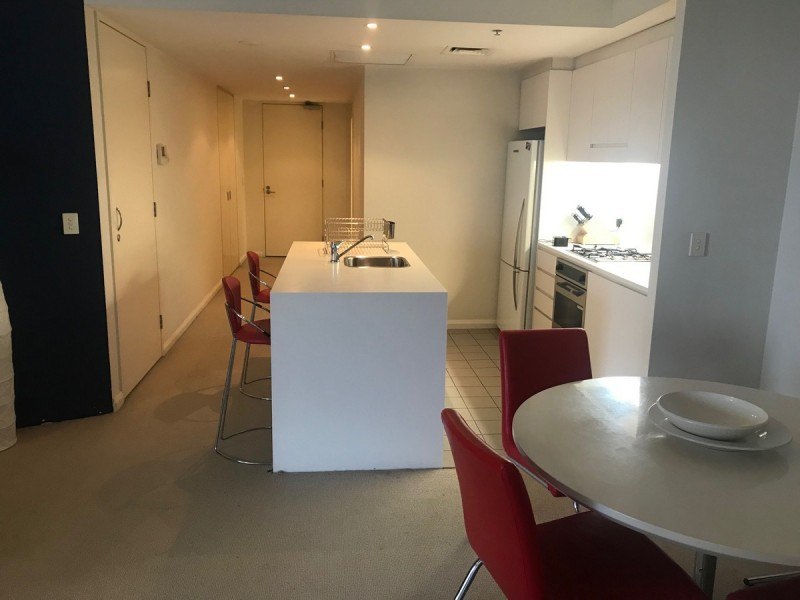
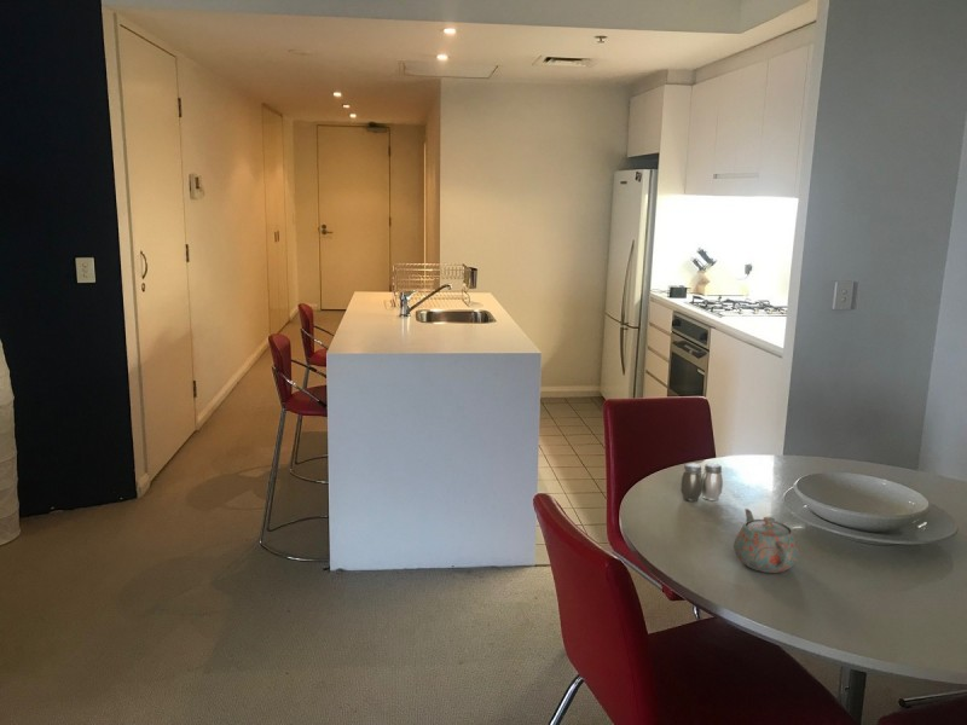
+ salt and pepper shaker (701, 481)
+ teapot (765, 539)
